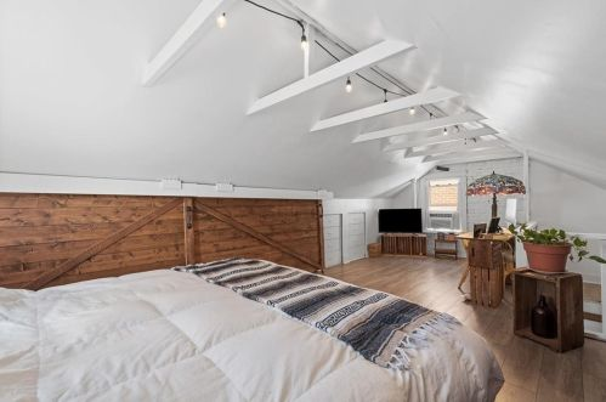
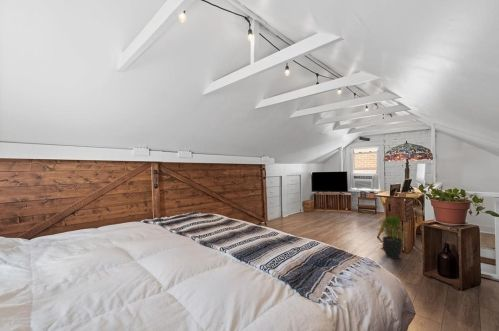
+ potted plant (392, 235)
